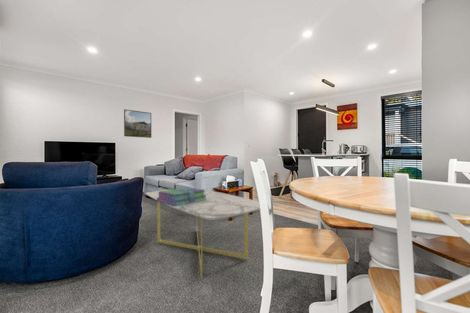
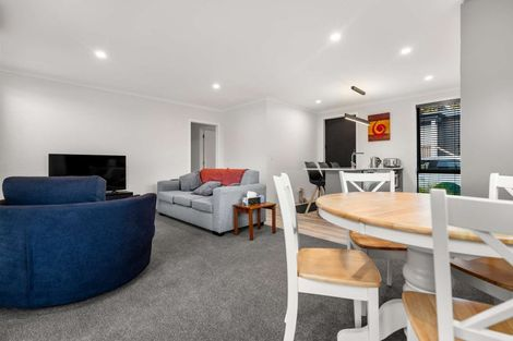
- coffee table (196, 221)
- stack of books (182, 195)
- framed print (138, 124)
